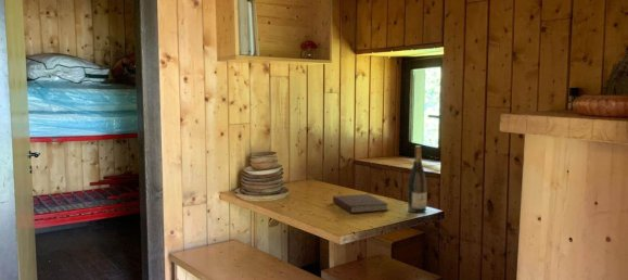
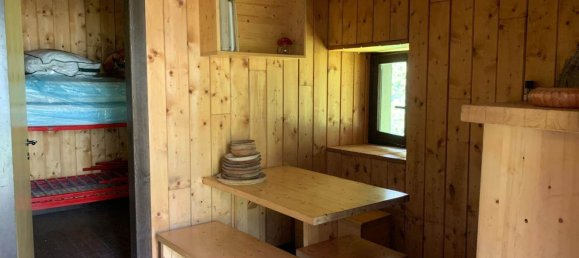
- wine bottle (416, 178)
- notebook (359, 202)
